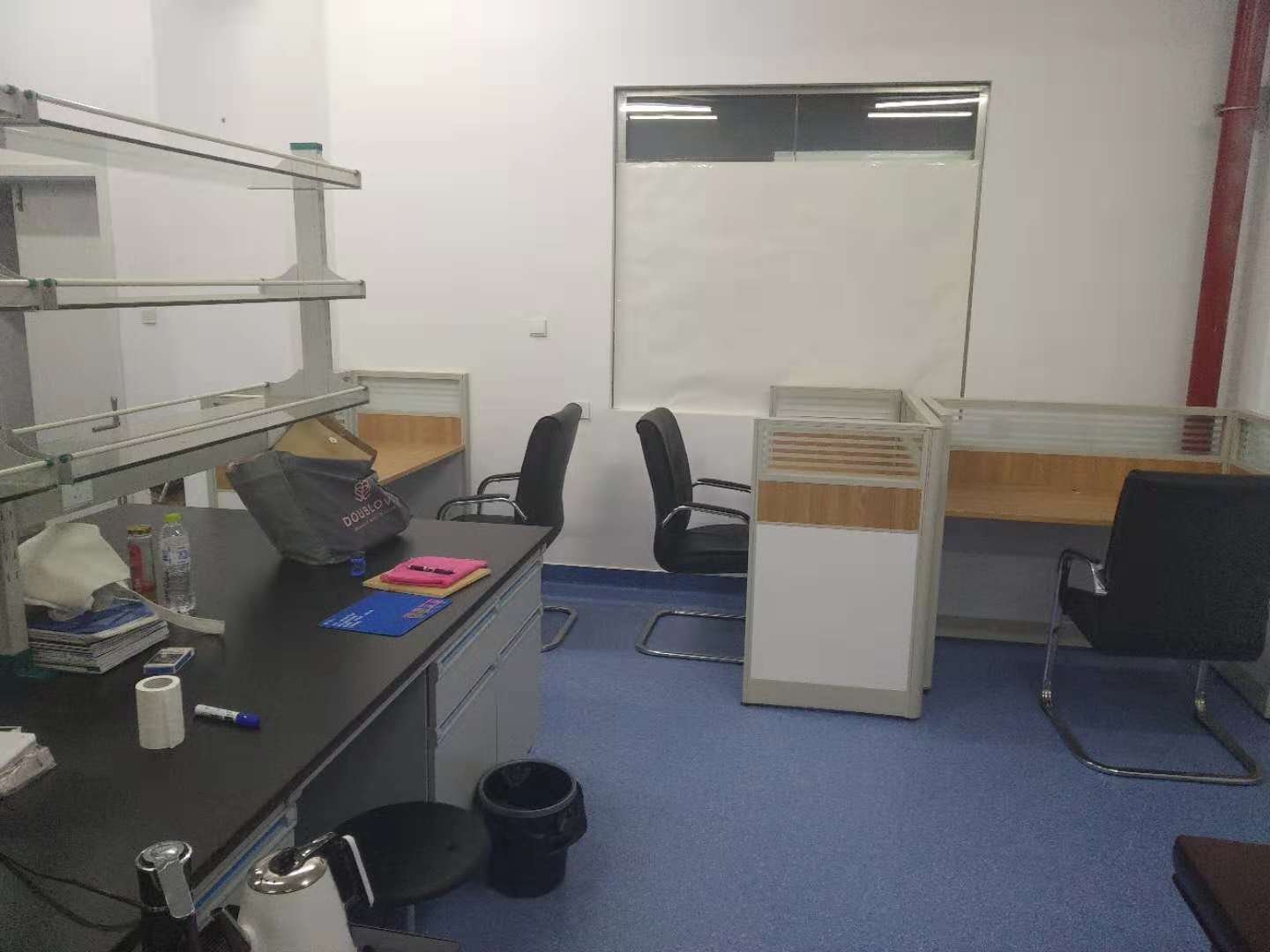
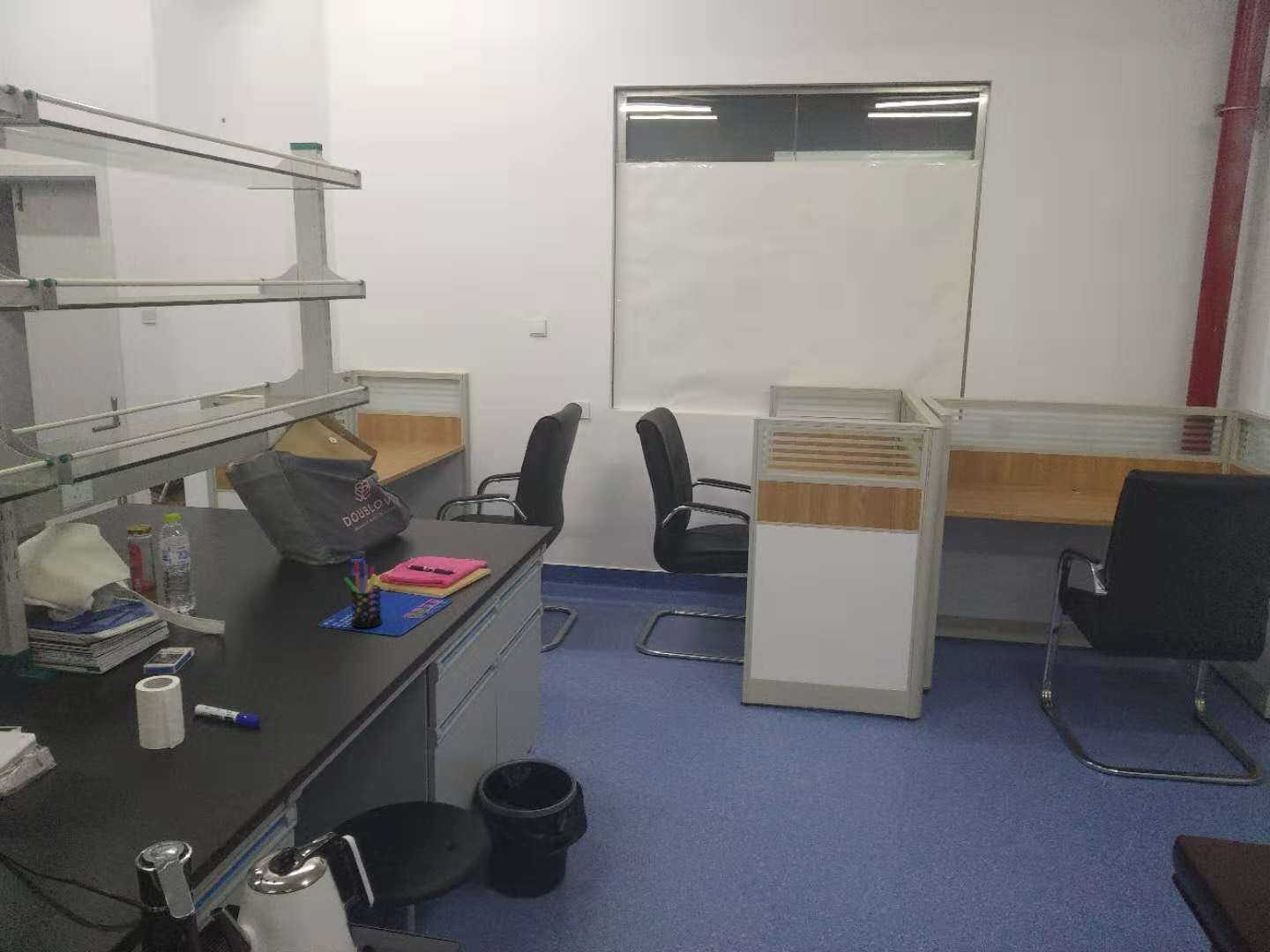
+ pen holder (362, 593)
